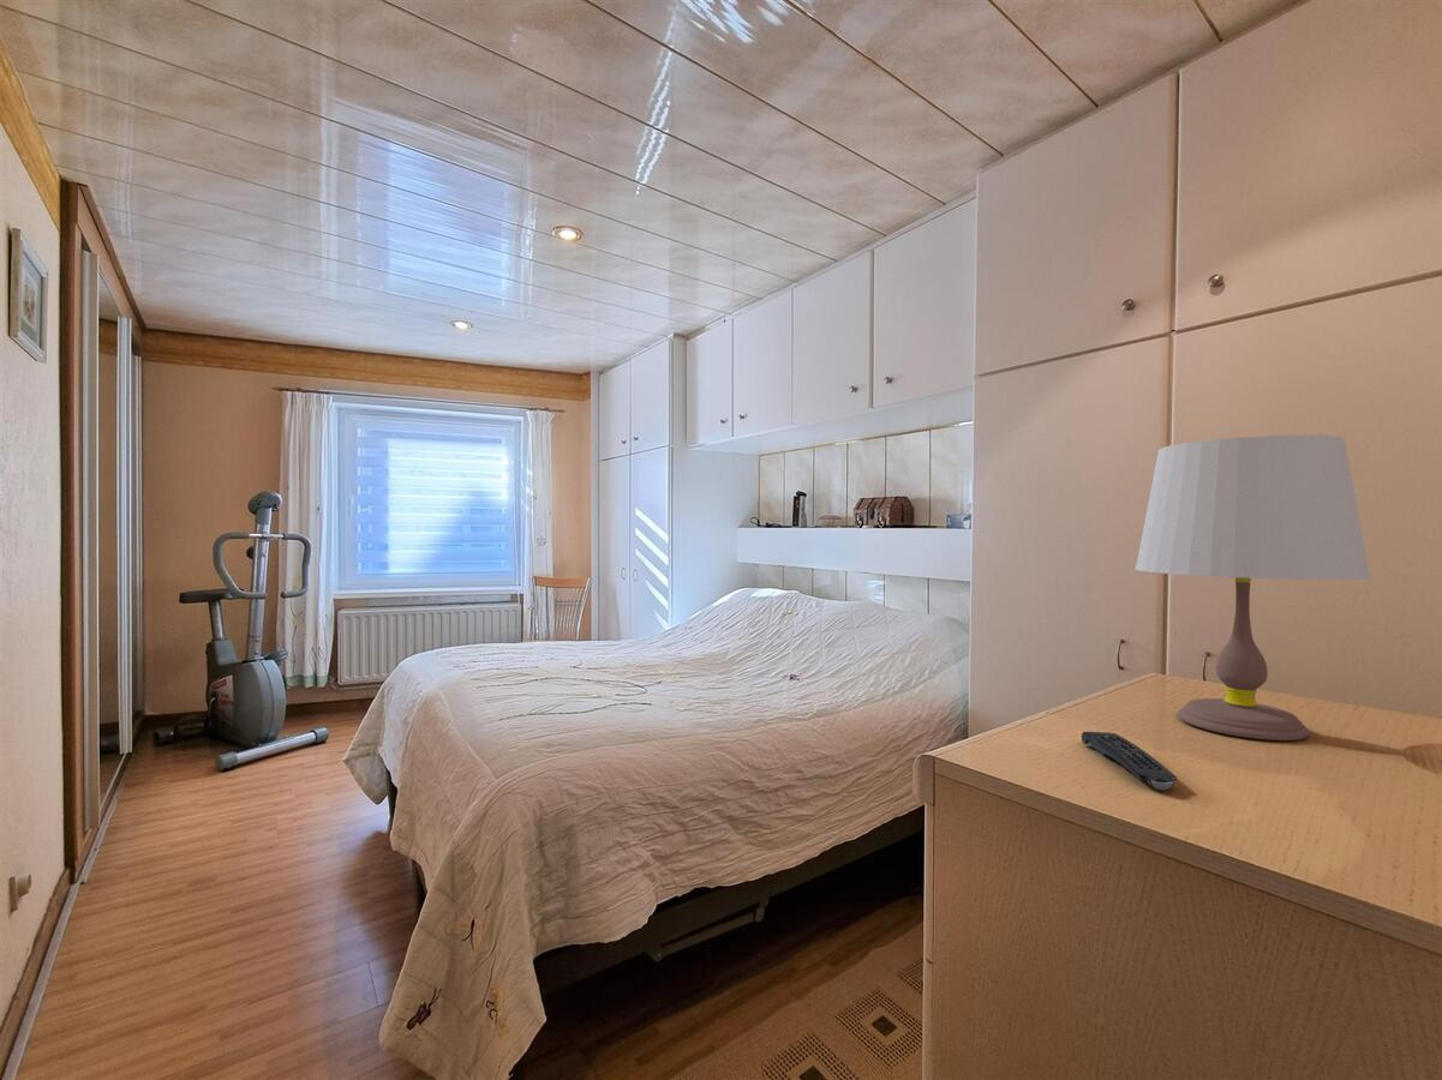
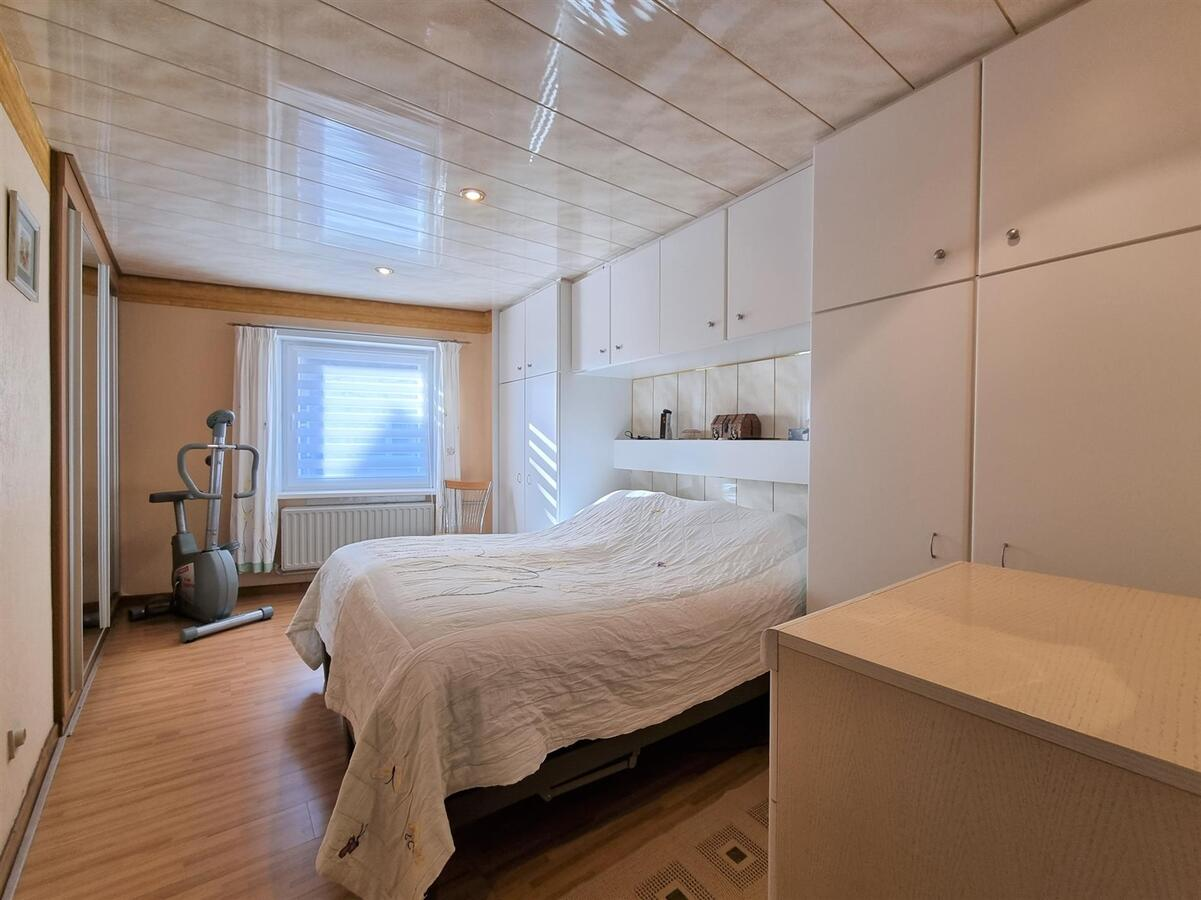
- table lamp (1241, 586)
- remote control (1127, 756)
